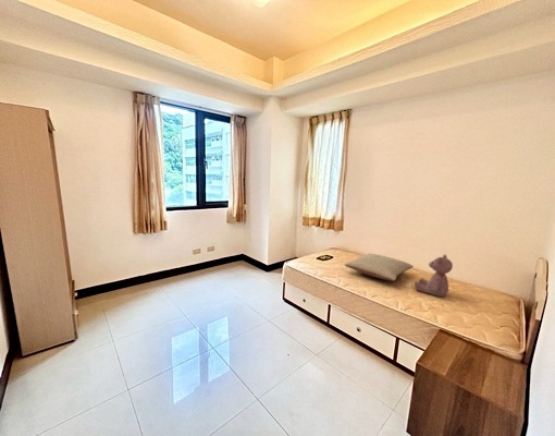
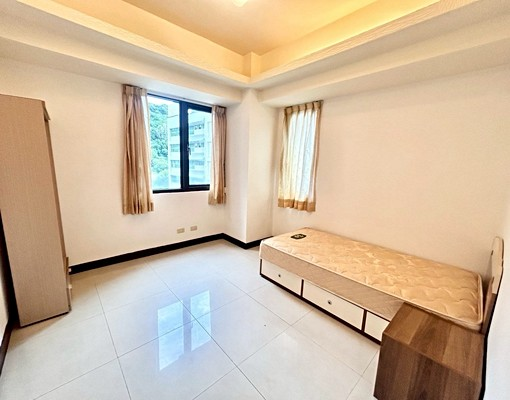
- pillow (379, 265)
- teddy bear (434, 274)
